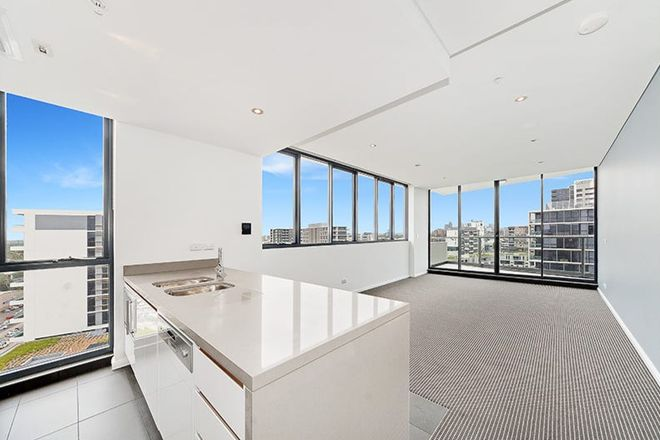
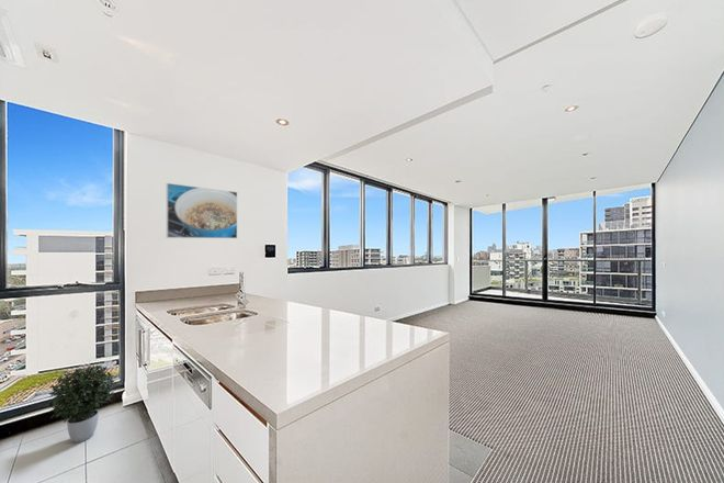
+ potted plant (83, 402)
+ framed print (204, 213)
